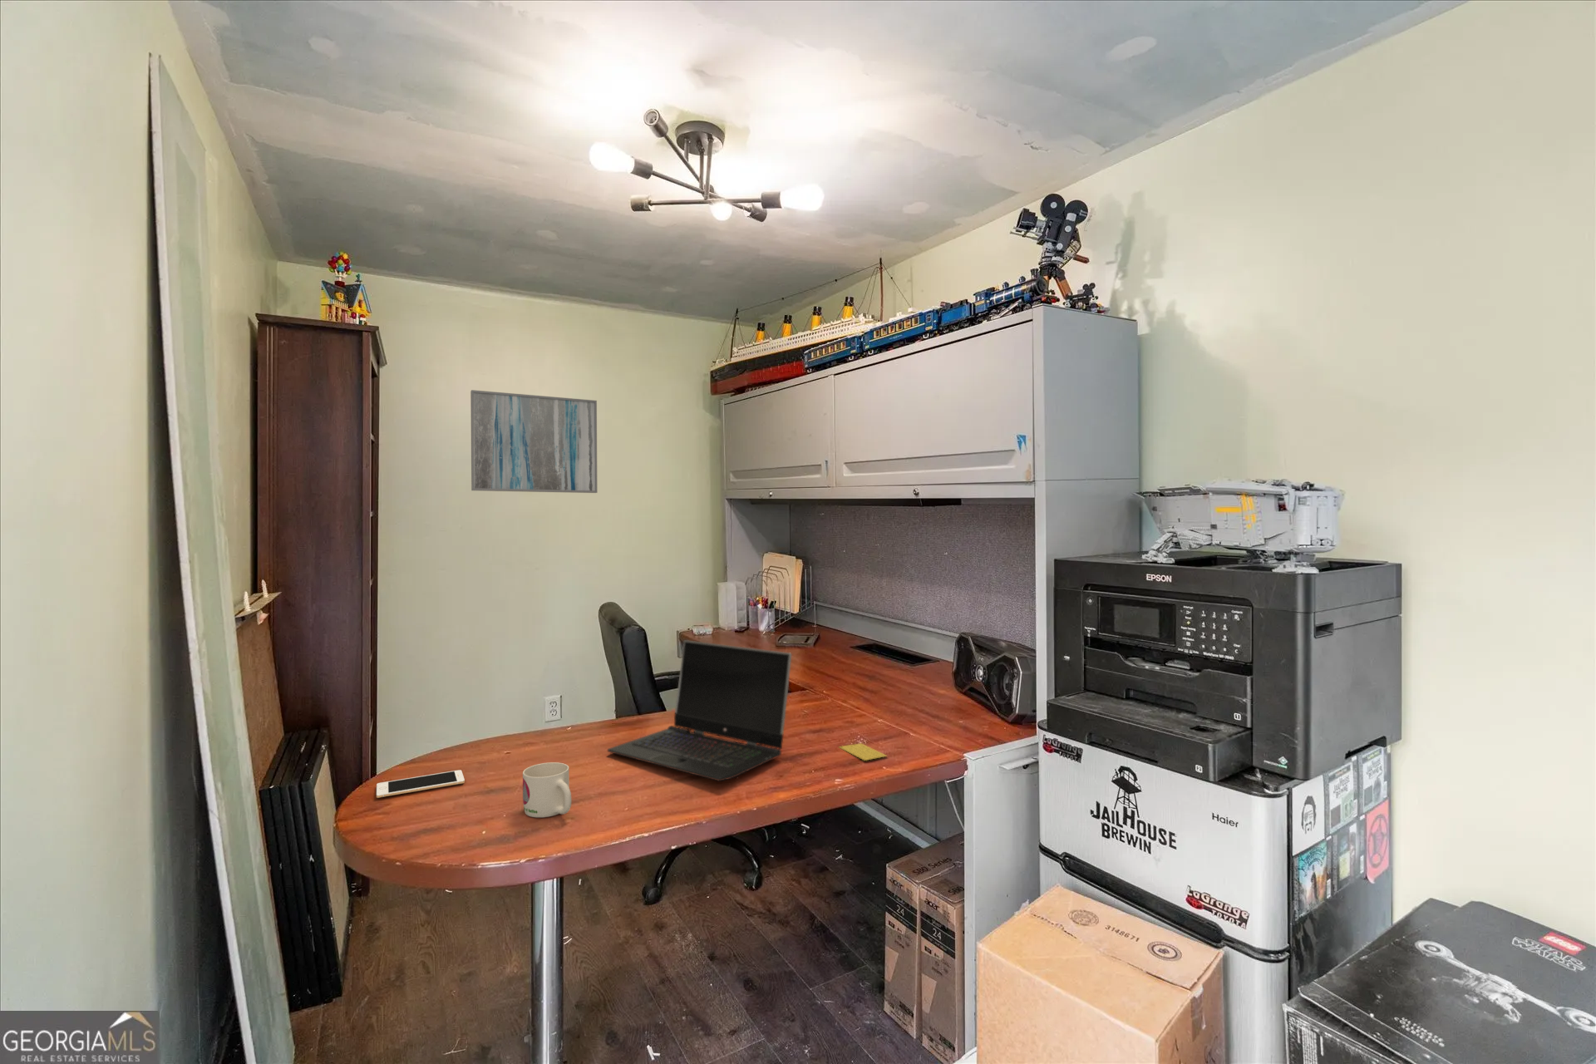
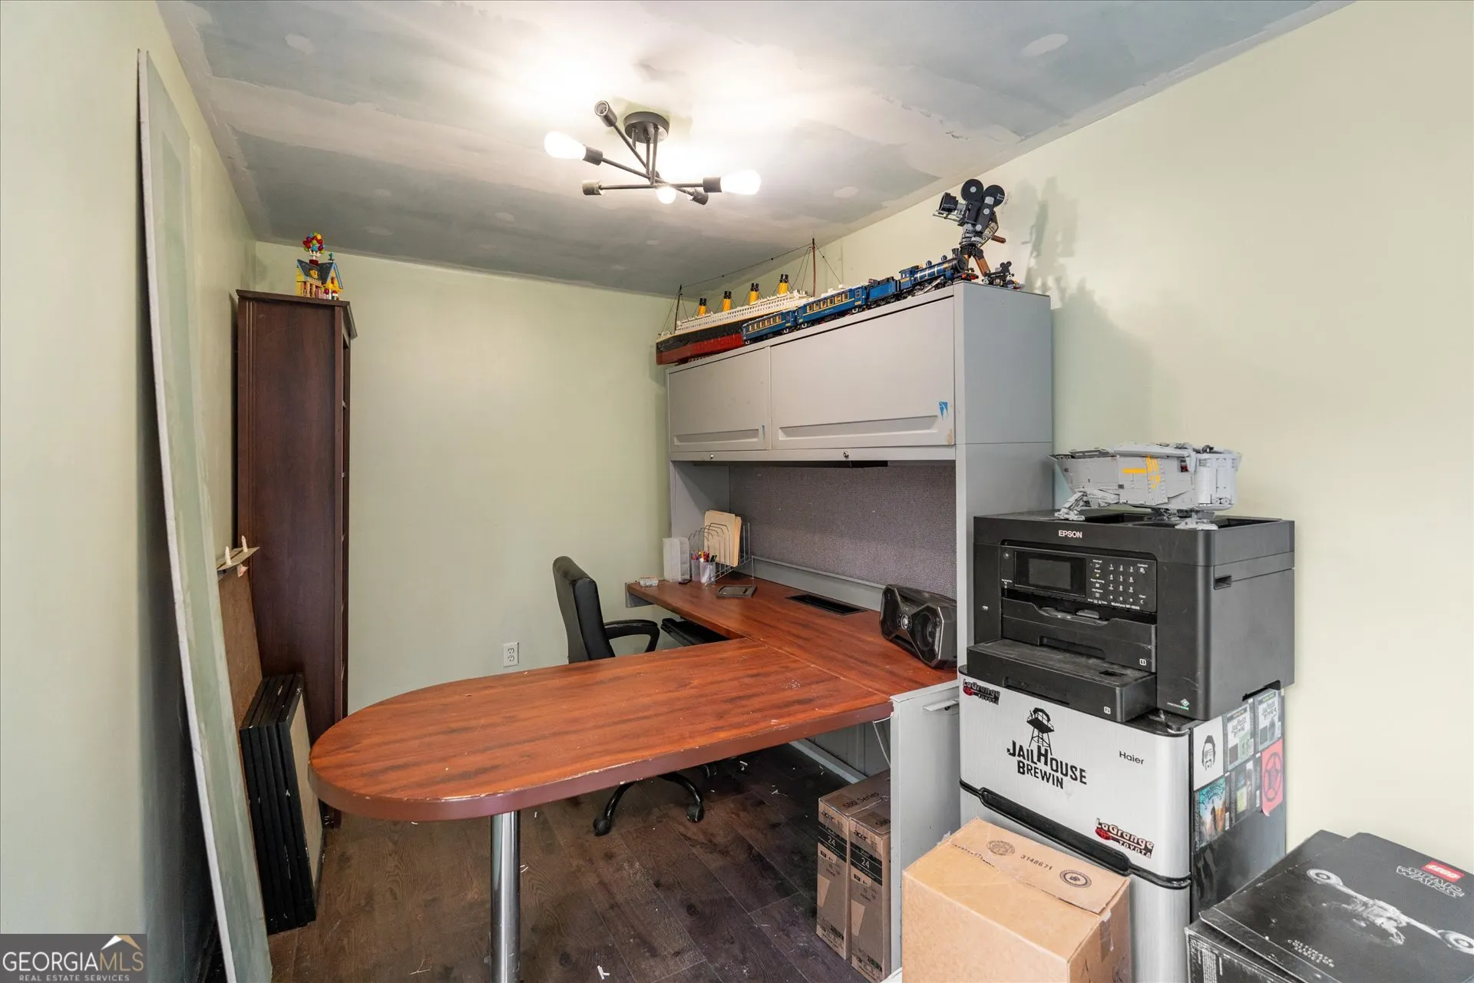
- laptop computer (699, 704)
- cell phone (420, 783)
- sticky note (860, 749)
- wall art (536, 444)
- mug (551, 791)
